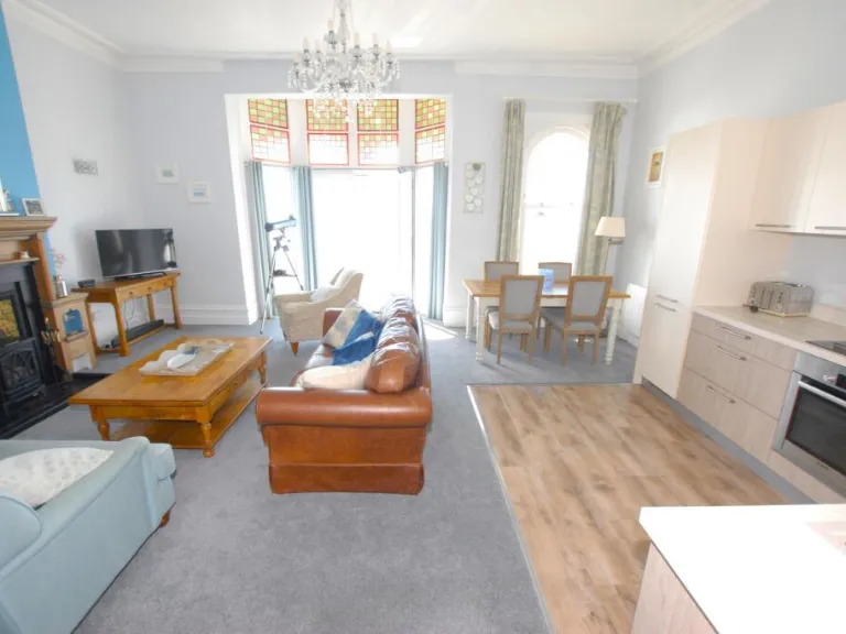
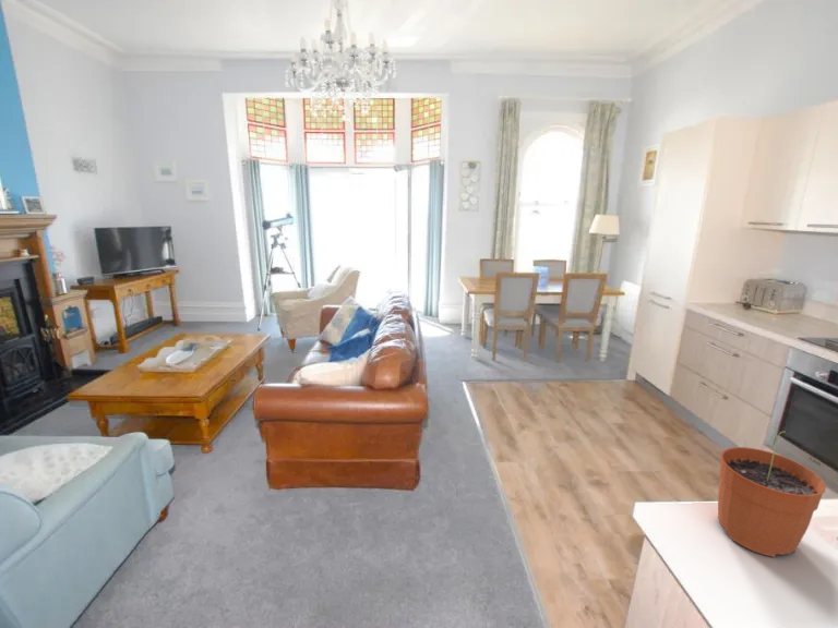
+ plant pot (766, 485)
